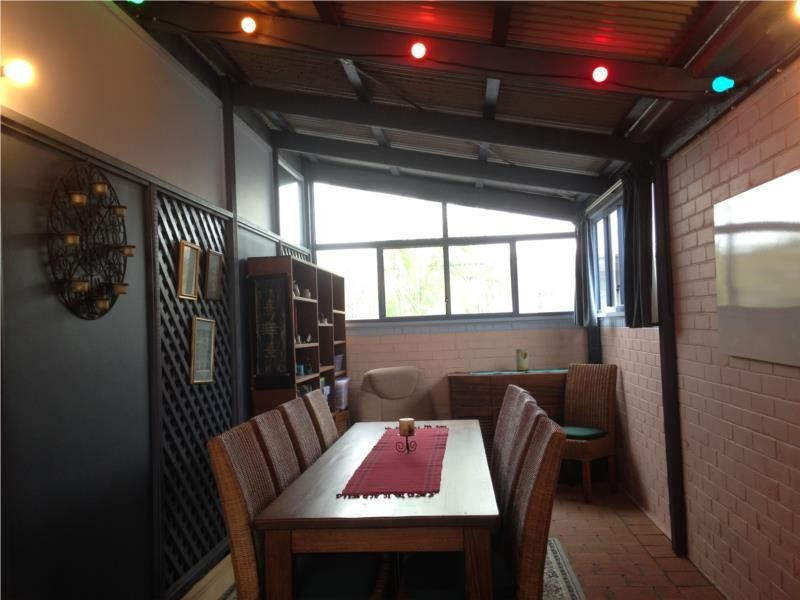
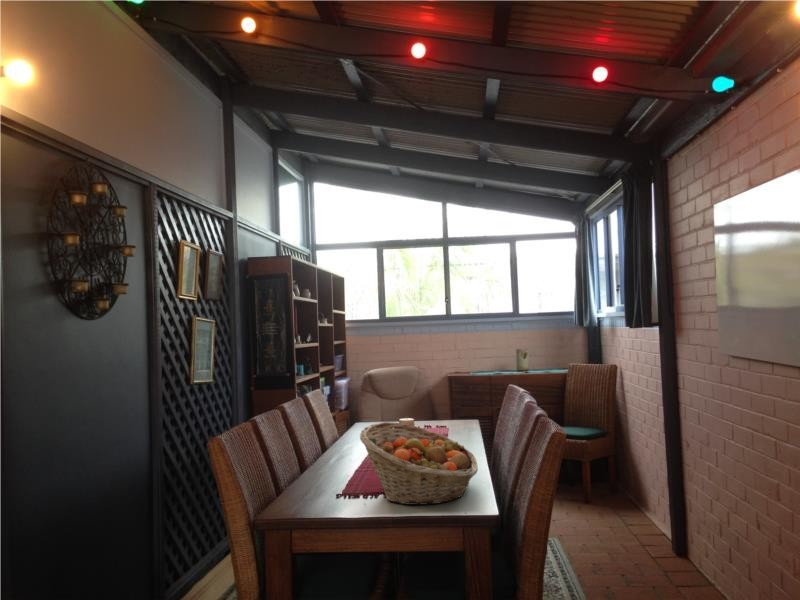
+ fruit basket (419, 458)
